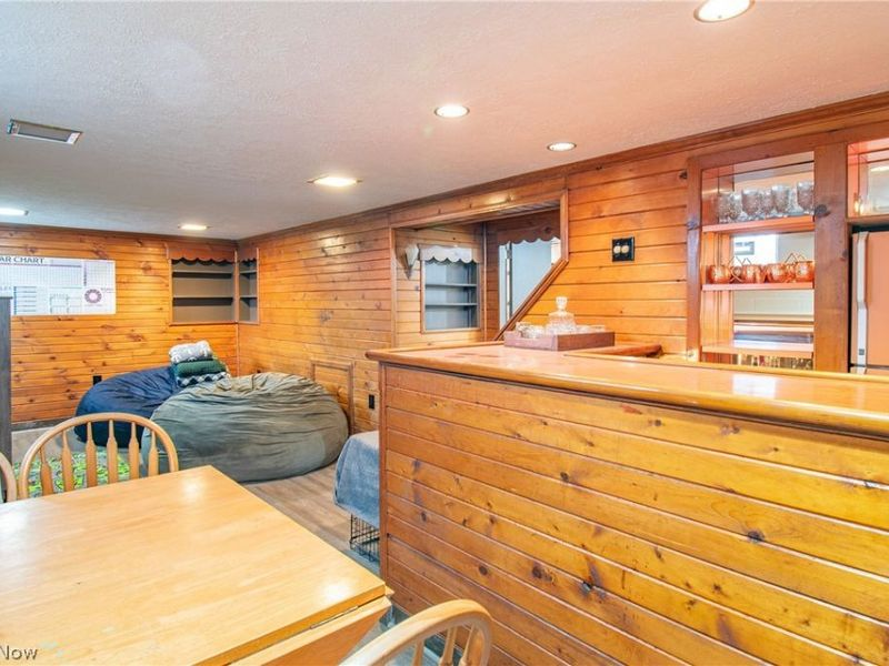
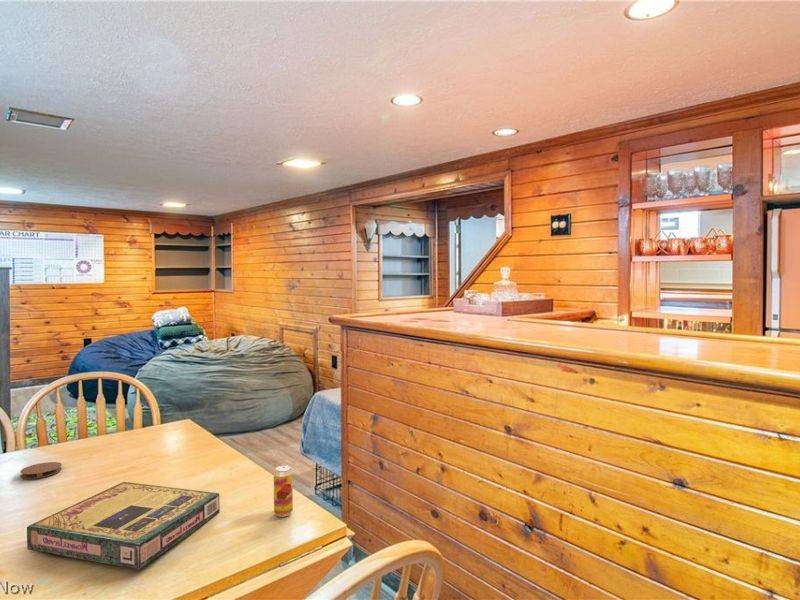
+ beverage can (283, 489)
+ video game box (130, 519)
+ coaster (41, 470)
